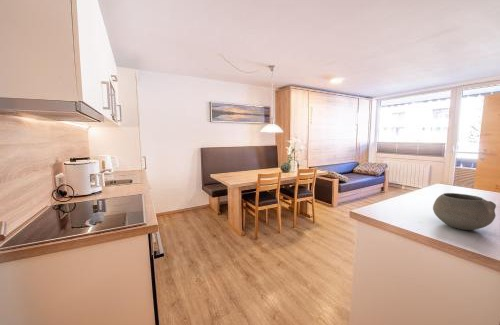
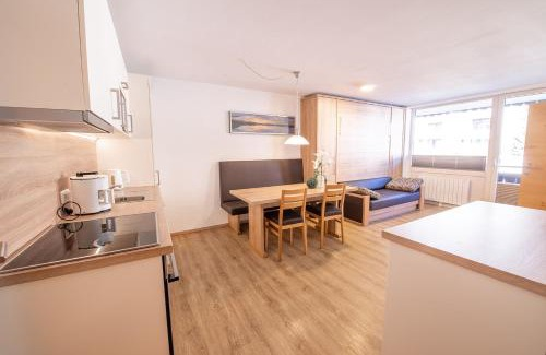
- bowl (462, 211)
